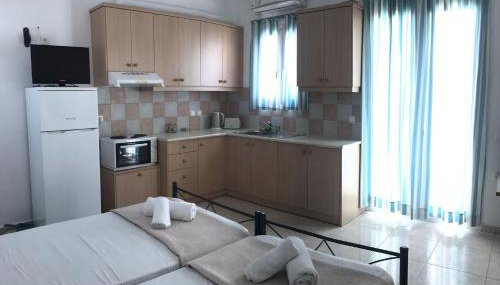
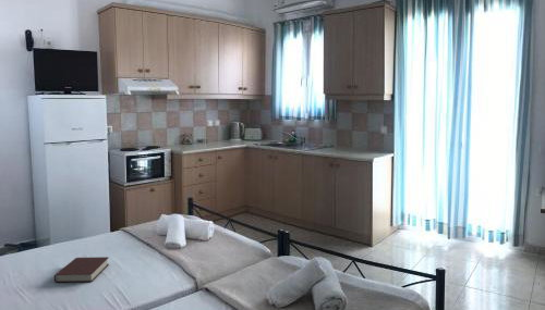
+ book (83, 269)
